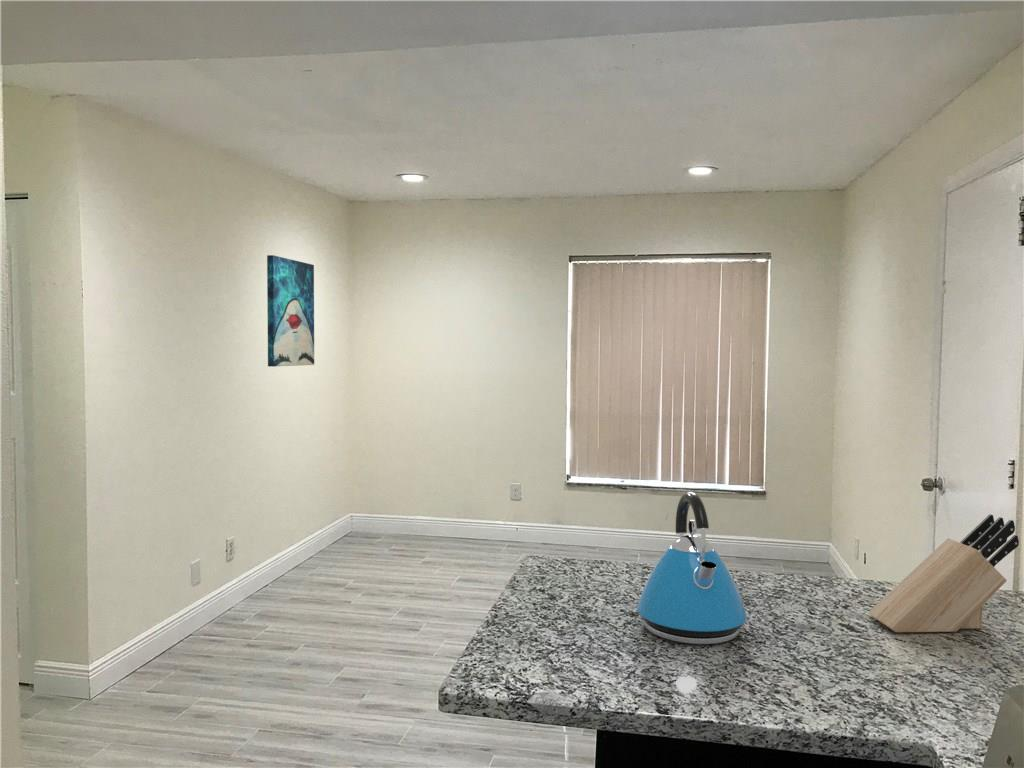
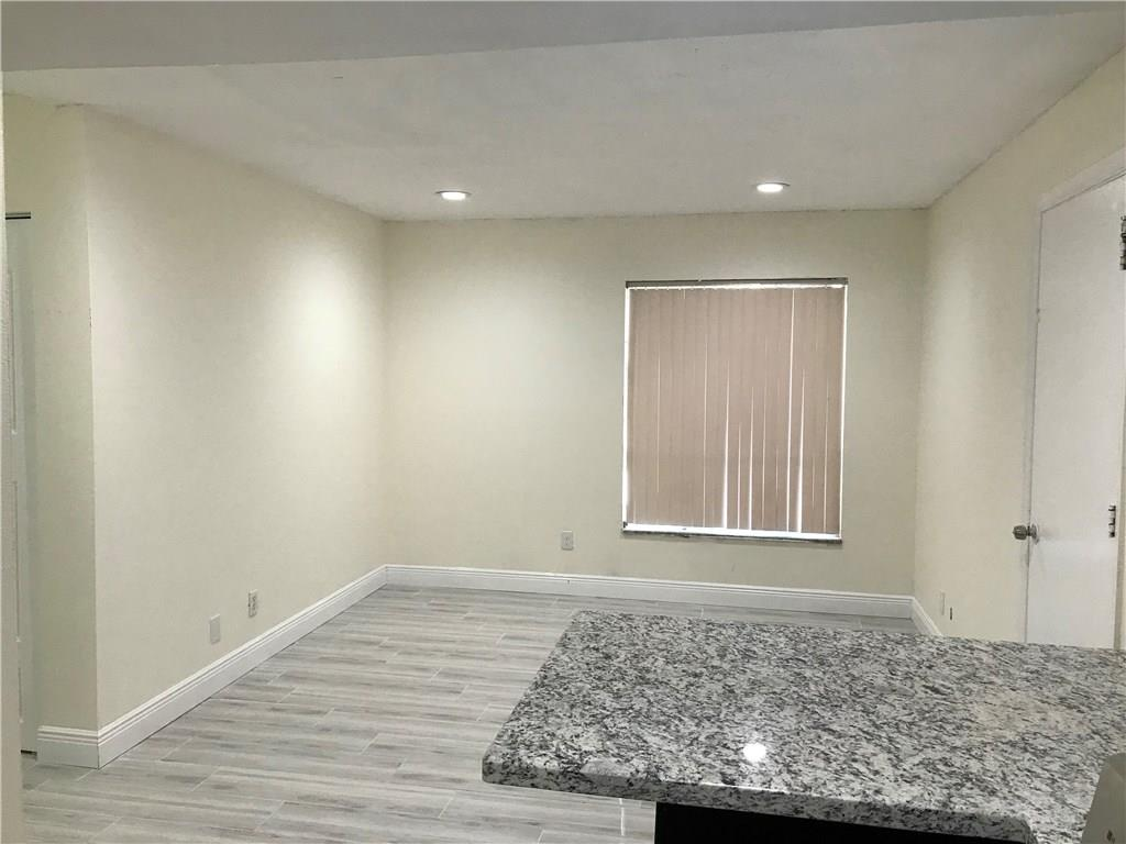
- wall art (292, 313)
- knife block (946, 570)
- kettle (690, 559)
